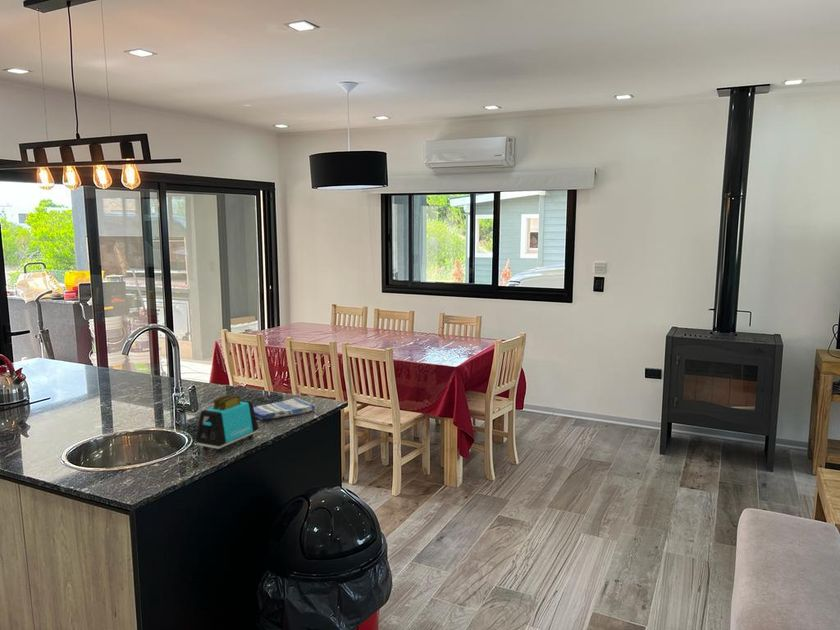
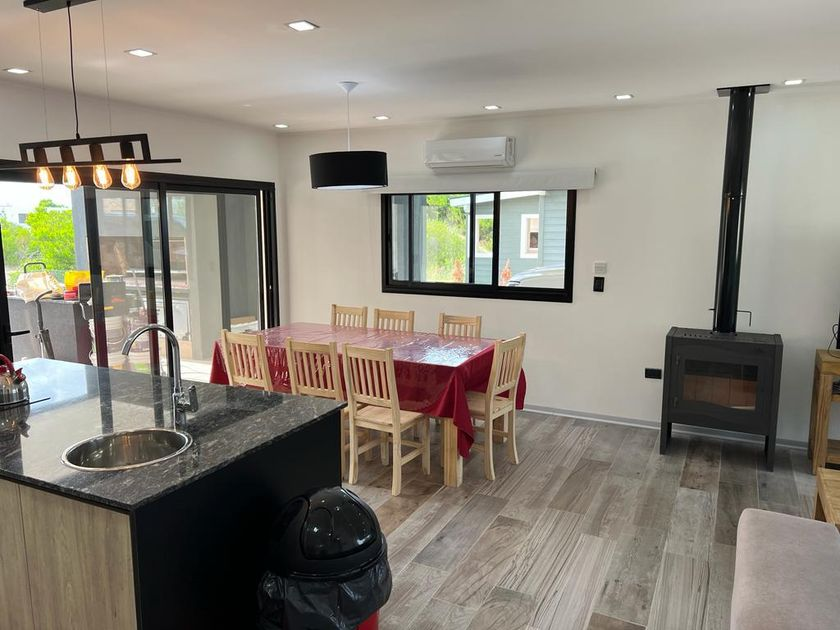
- dish towel (280, 408)
- toaster (227, 420)
